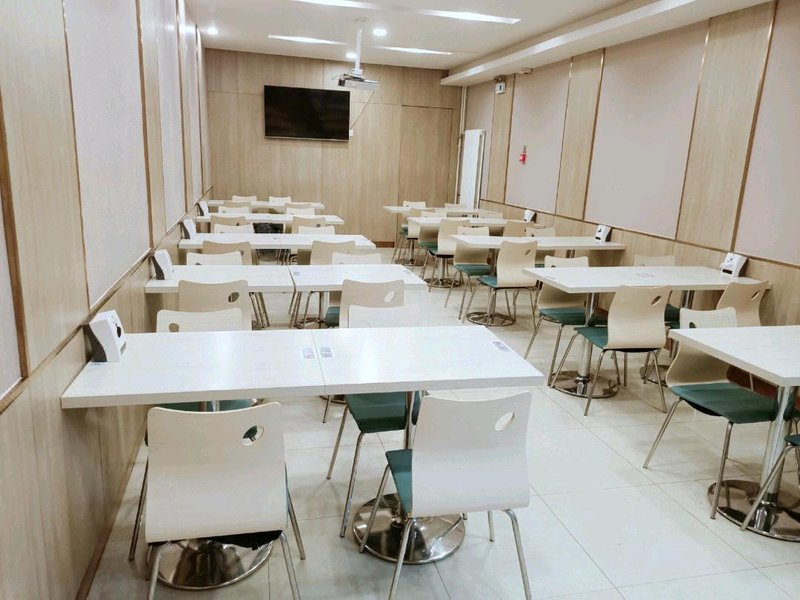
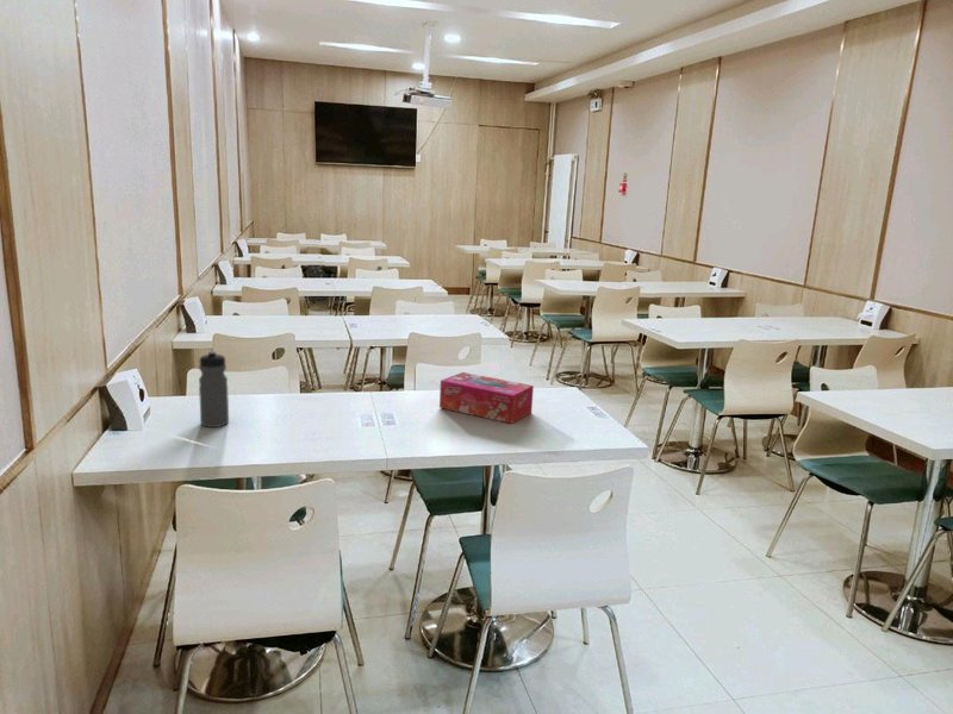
+ water bottle (213, 387)
+ tissue box (486, 396)
